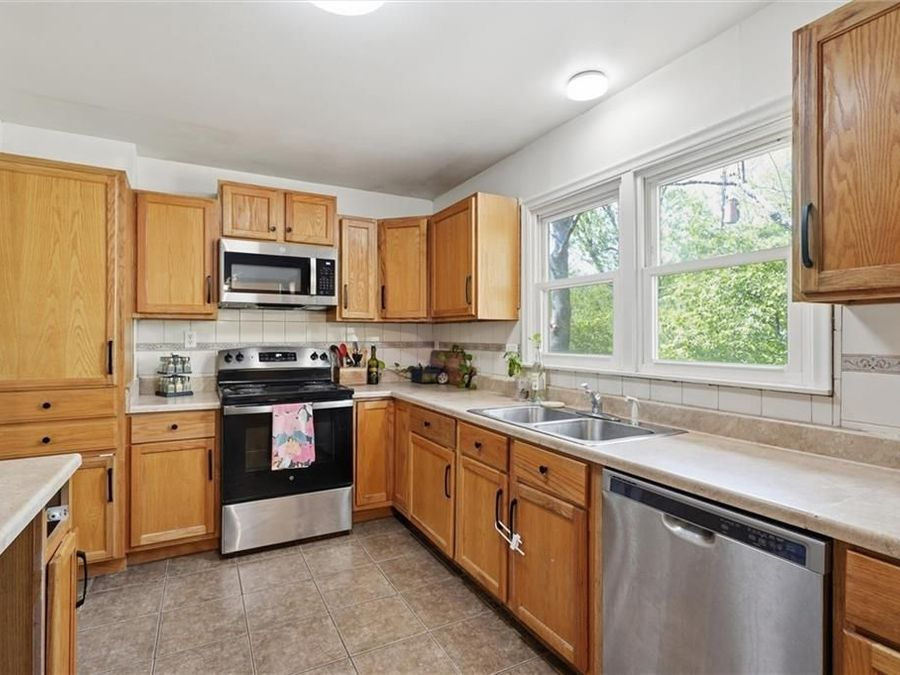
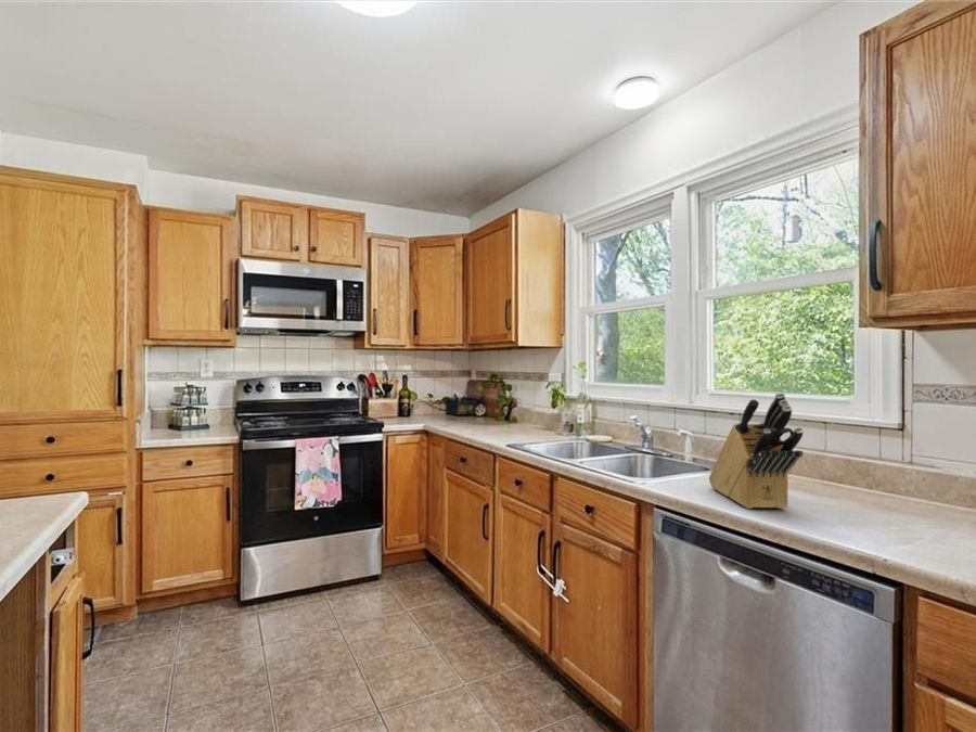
+ knife block (752, 446)
